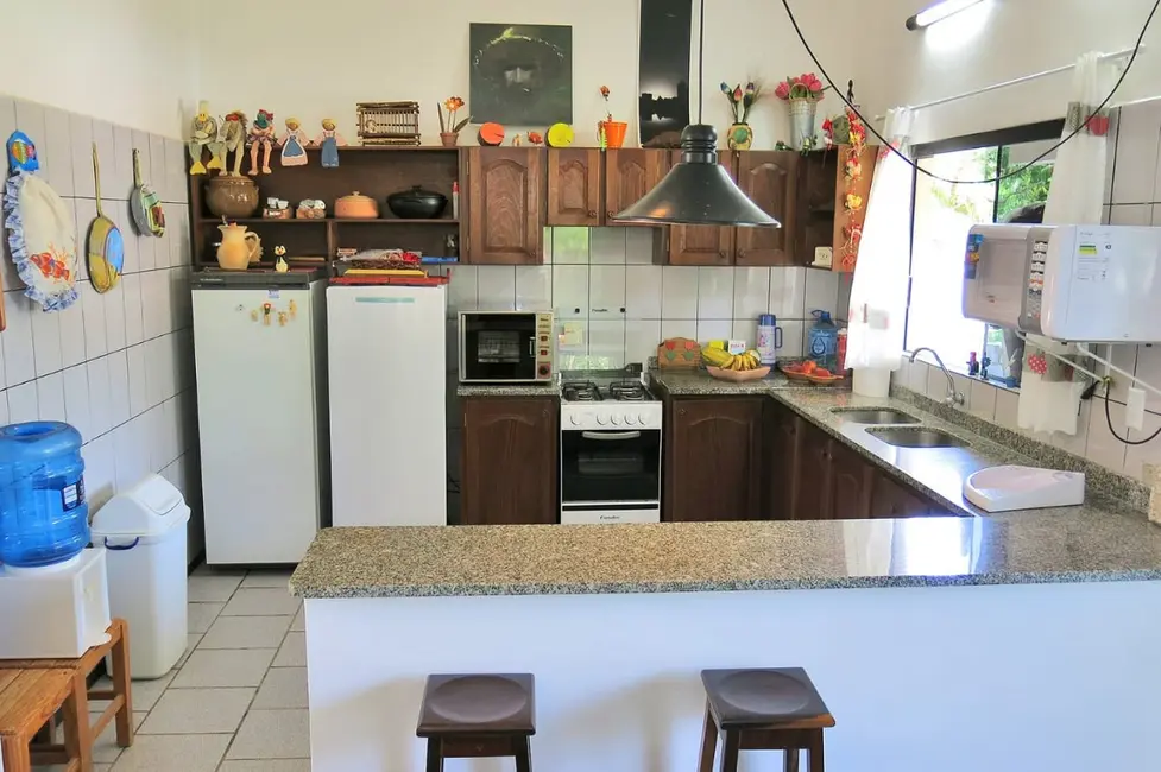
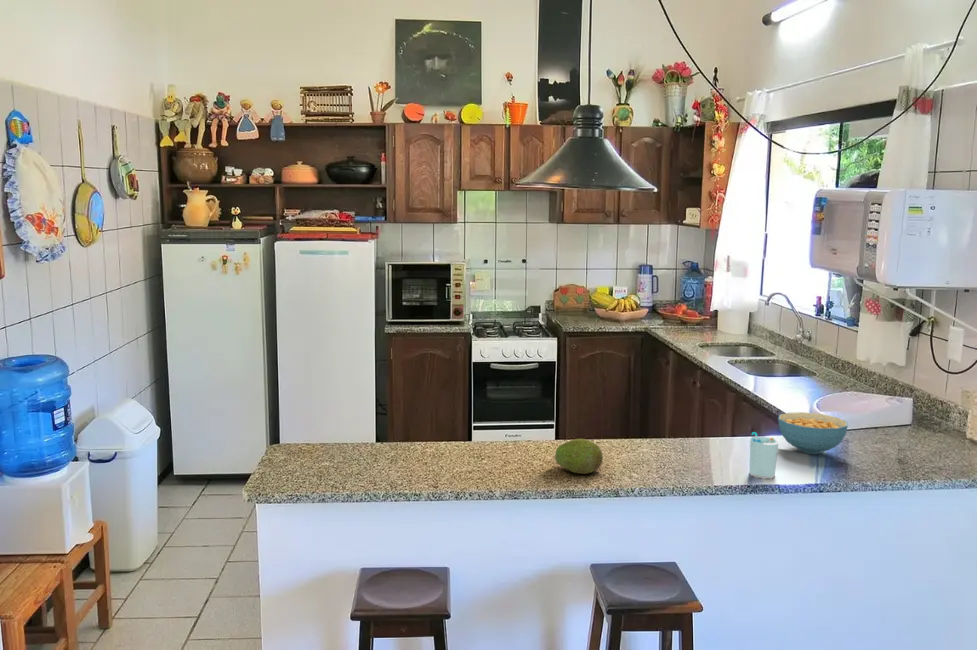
+ cereal bowl (811, 435)
+ fruit (576, 455)
+ cup (763, 454)
